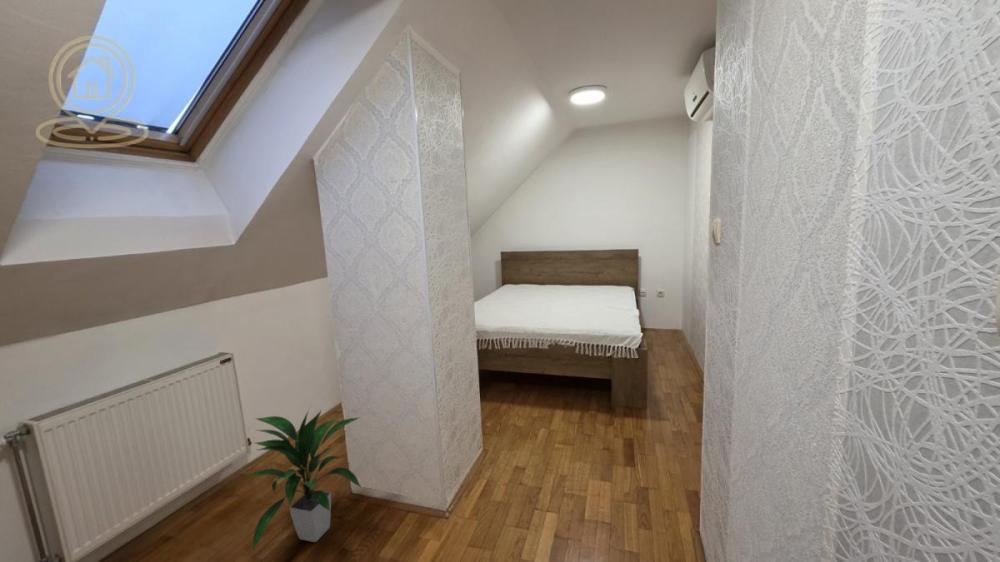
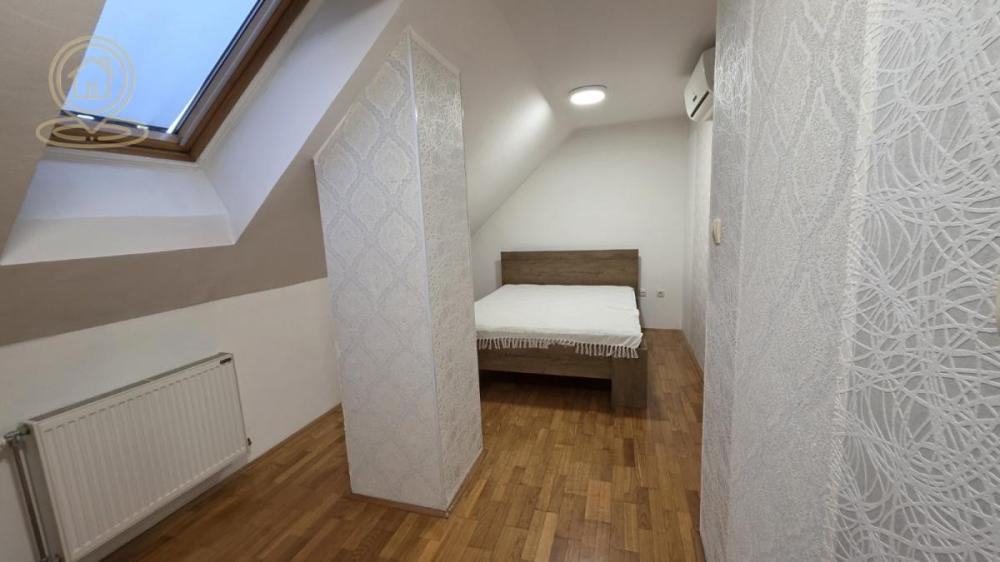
- indoor plant (300, 472)
